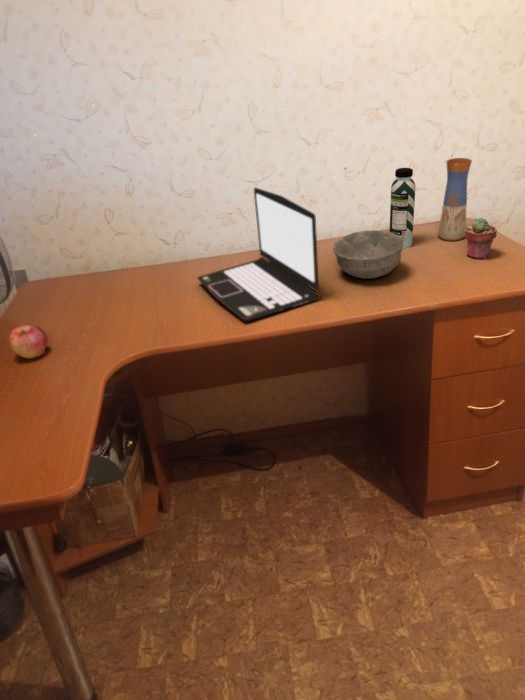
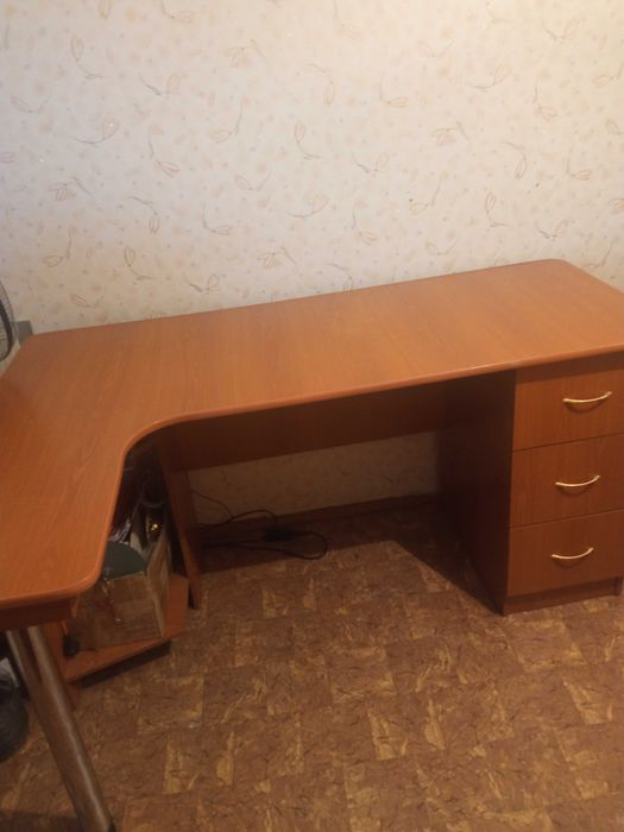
- apple (28, 340)
- potted succulent (479, 236)
- bowl (367, 258)
- vase (455, 199)
- water bottle (402, 208)
- laptop (259, 247)
